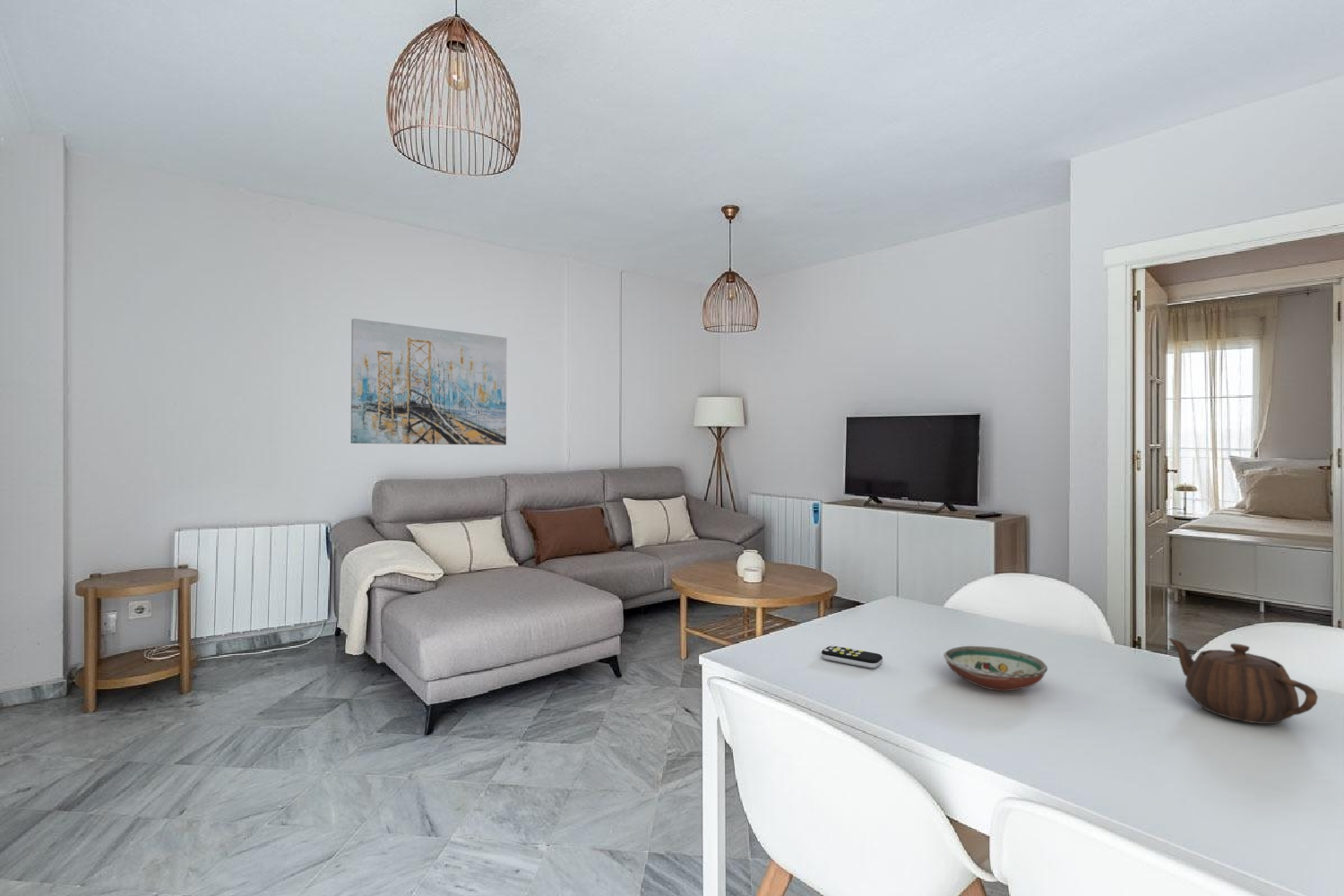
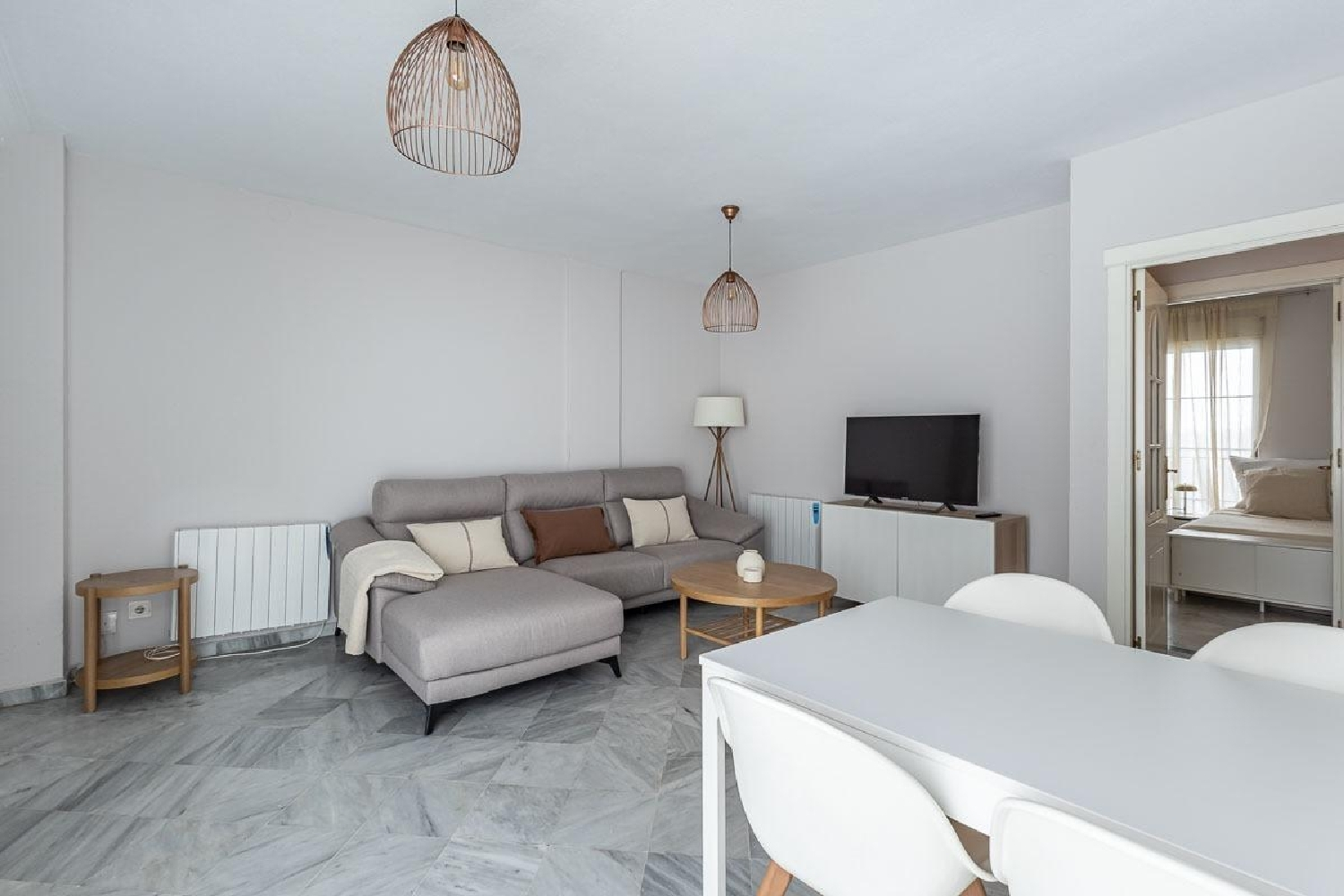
- teapot (1235, 676)
- wall art (434, 386)
- remote control (851, 656)
- decorative bowl (994, 670)
